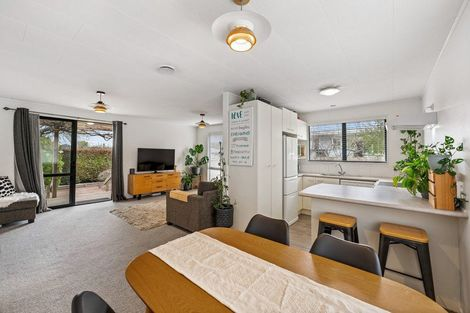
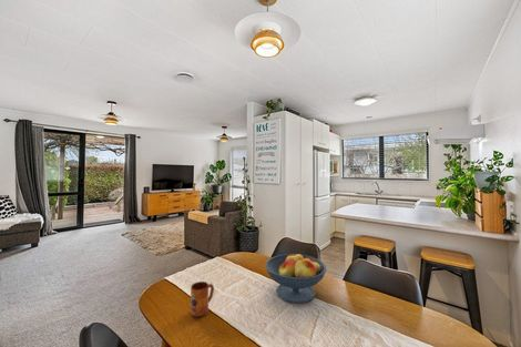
+ mug (203, 296)
+ fruit bowl (295, 273)
